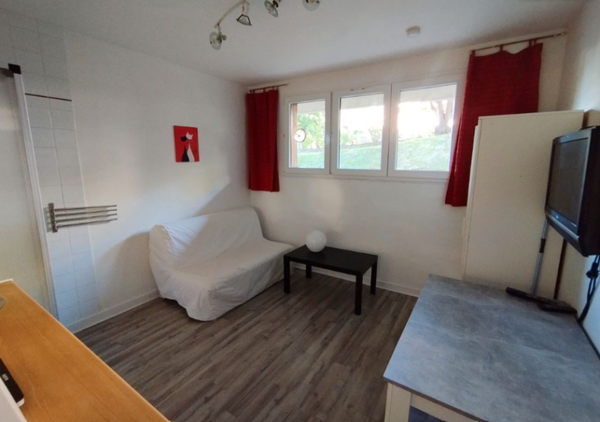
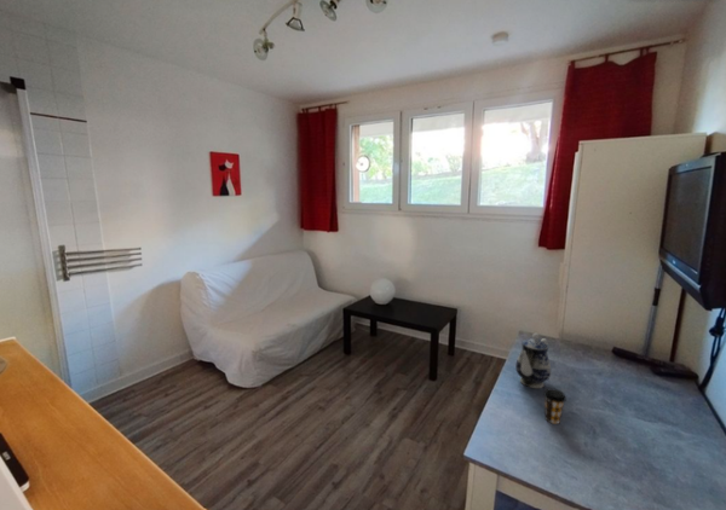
+ teapot (534, 358)
+ coffee cup (553, 406)
